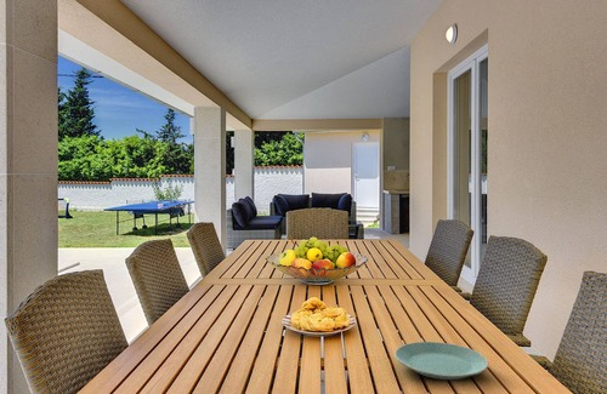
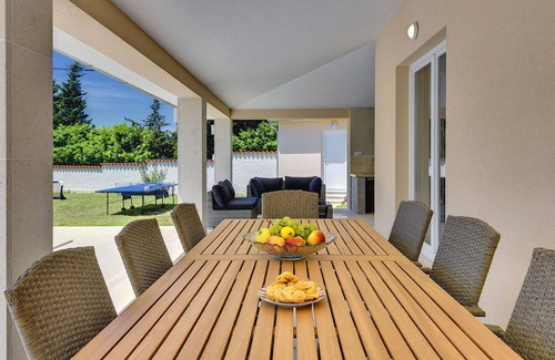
- plate (439, 361)
